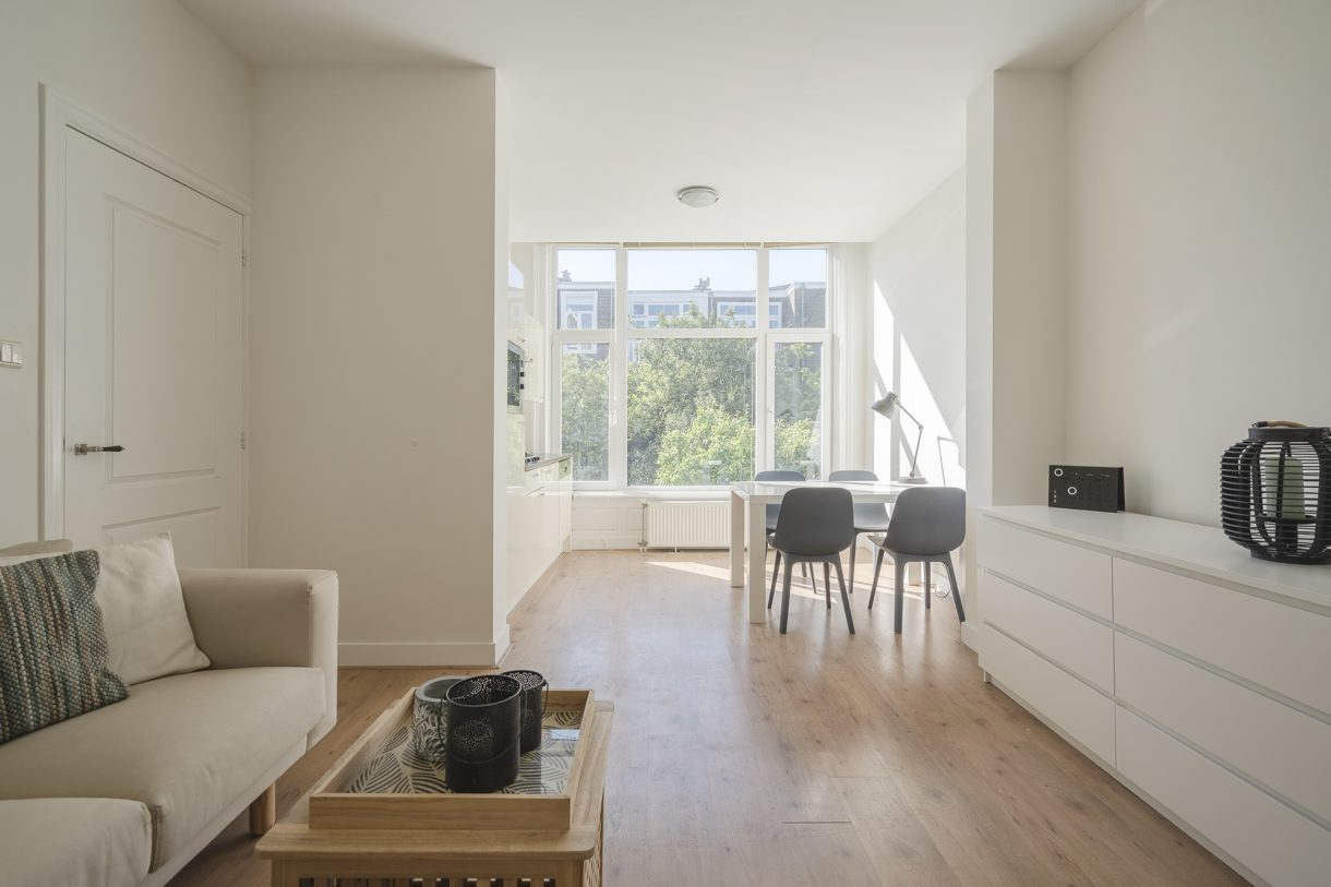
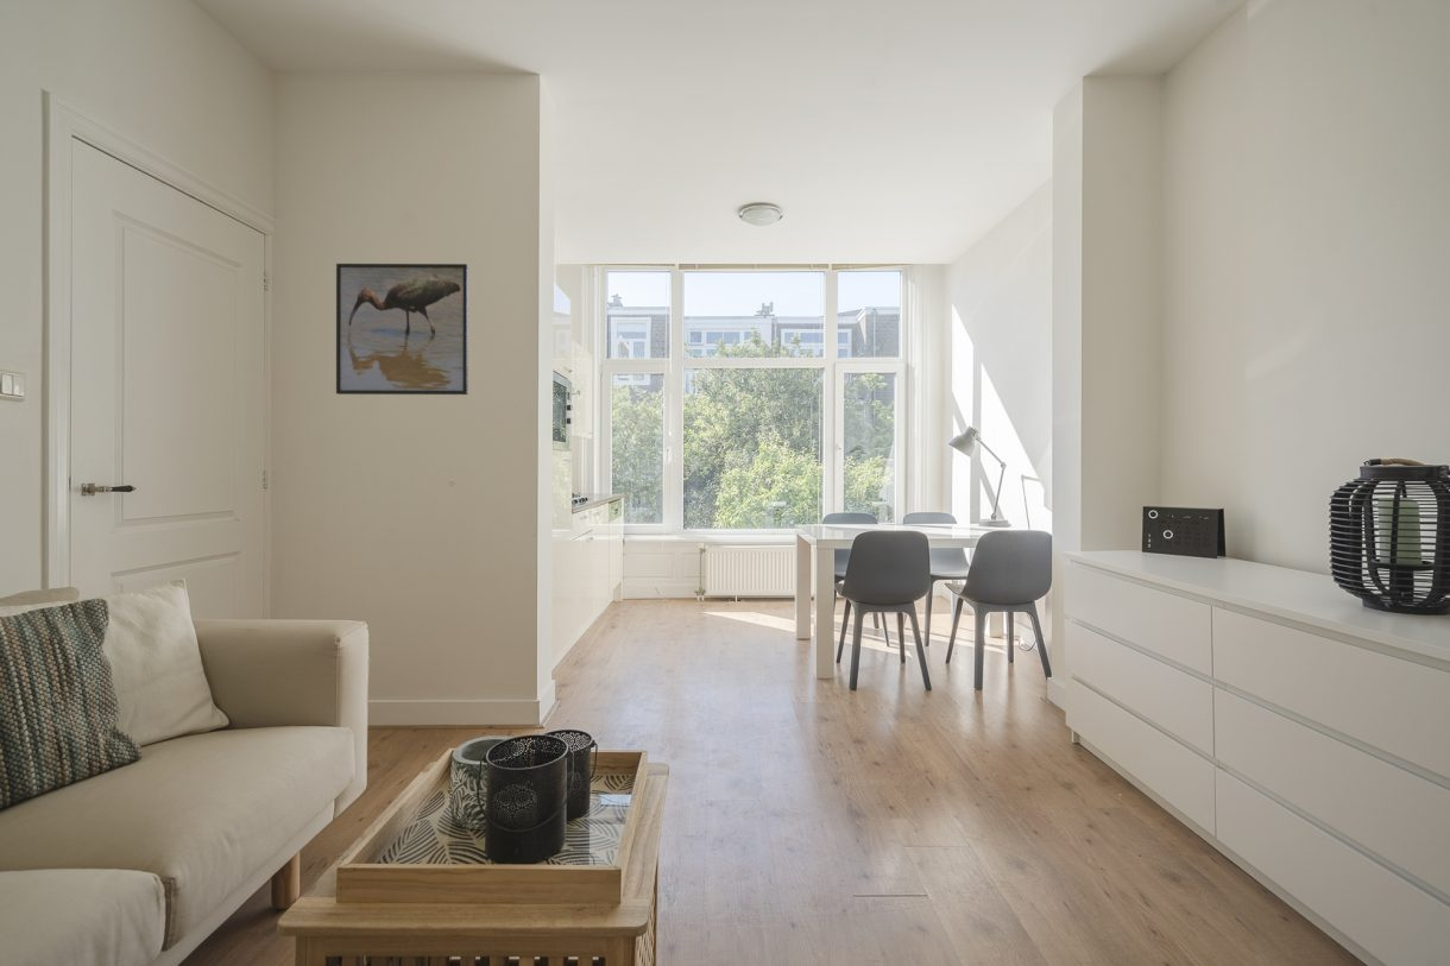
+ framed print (402, 329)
